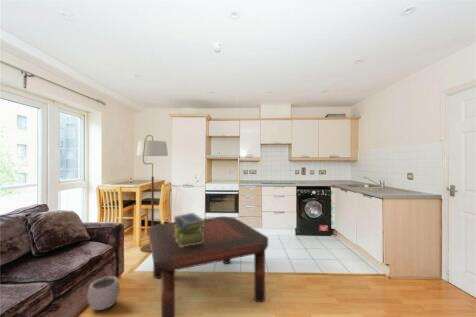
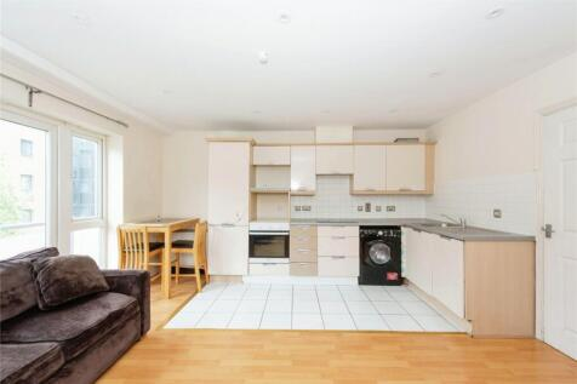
- plant pot (104, 289)
- floor lamp (152, 192)
- stack of books (189, 228)
- coffee table (204, 258)
